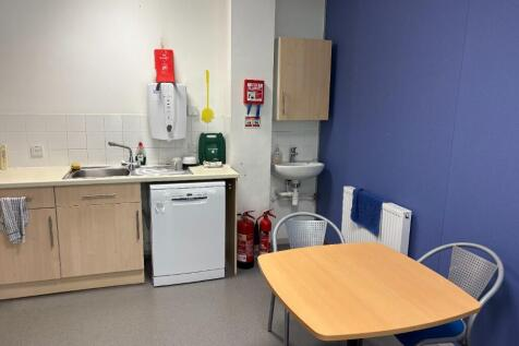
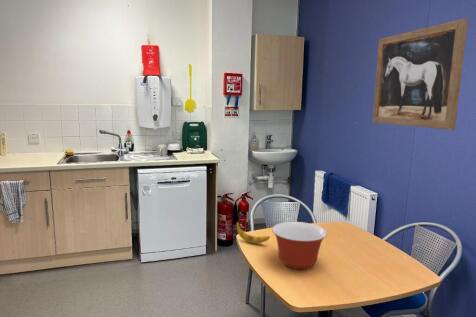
+ wall art (412, 79)
+ banana (252, 236)
+ mixing bowl (298, 246)
